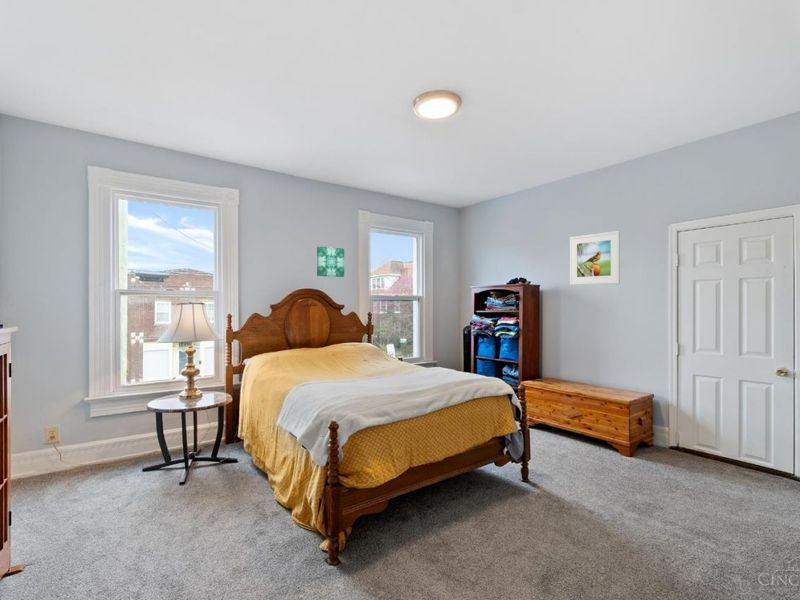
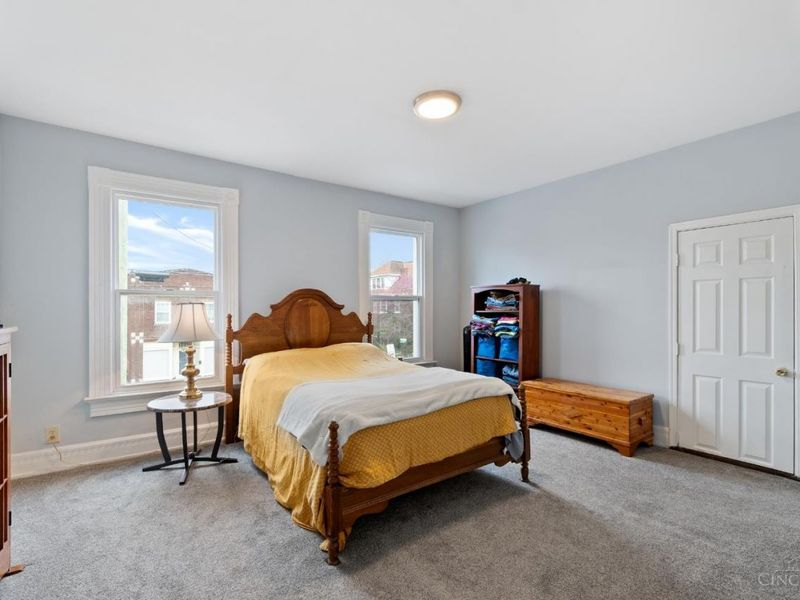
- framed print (593, 259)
- wall art (330, 262)
